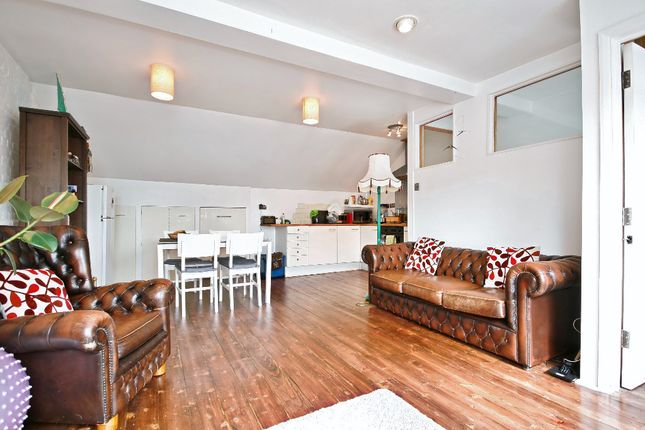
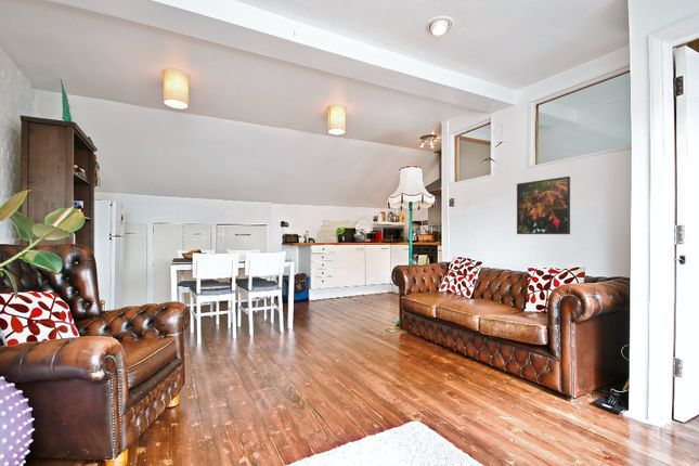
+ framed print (541, 207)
